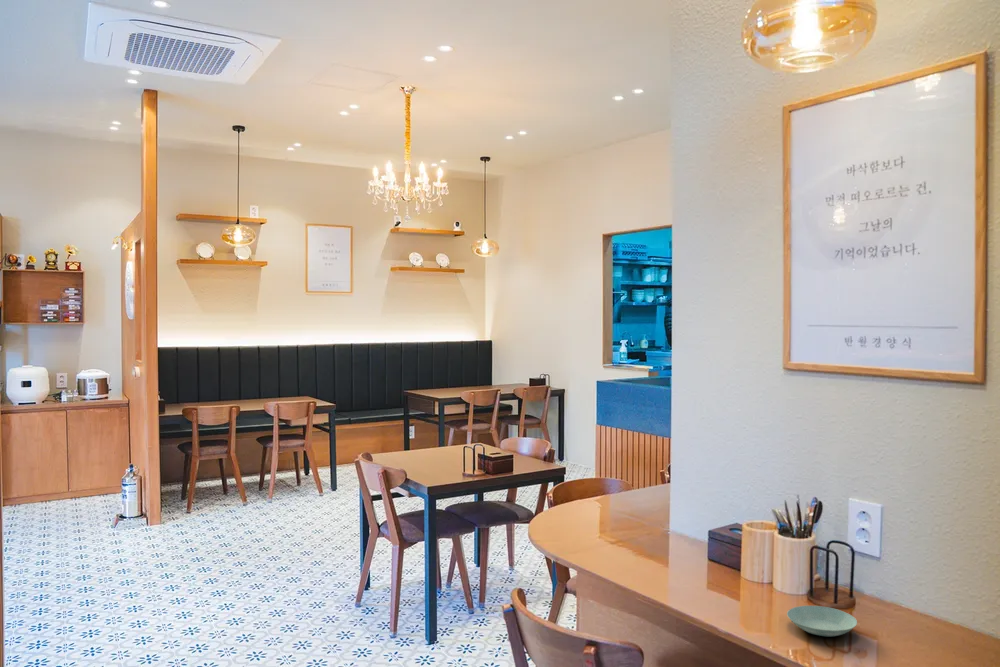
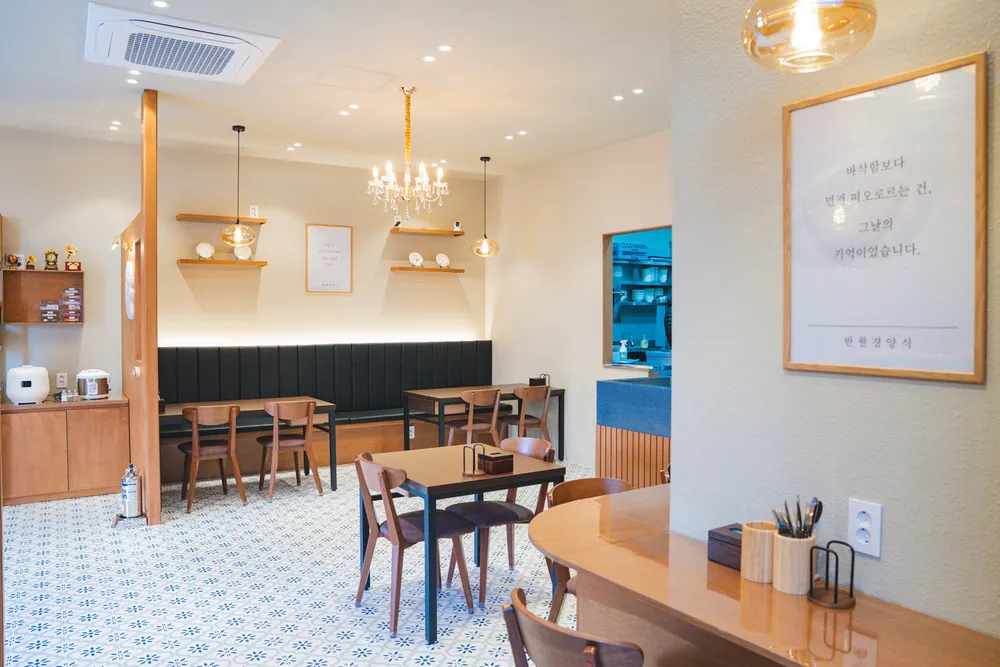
- saucer (821, 623)
